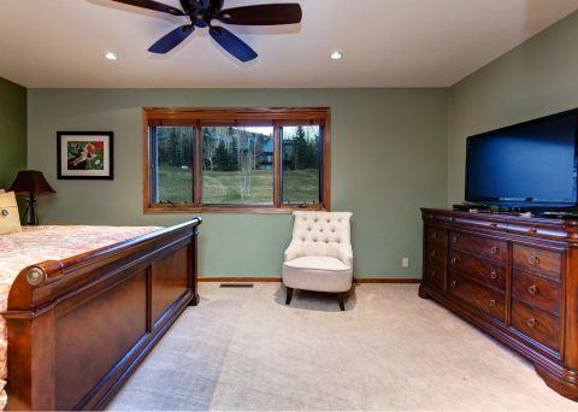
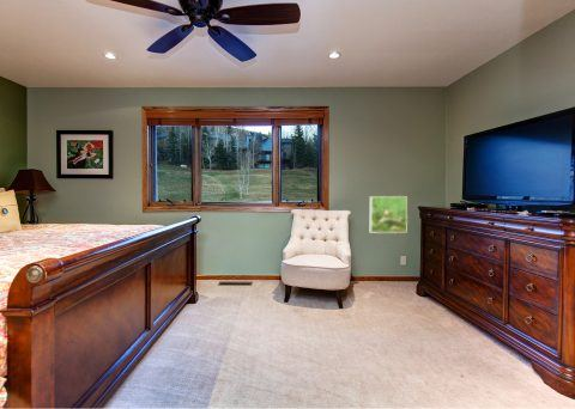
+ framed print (388, 214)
